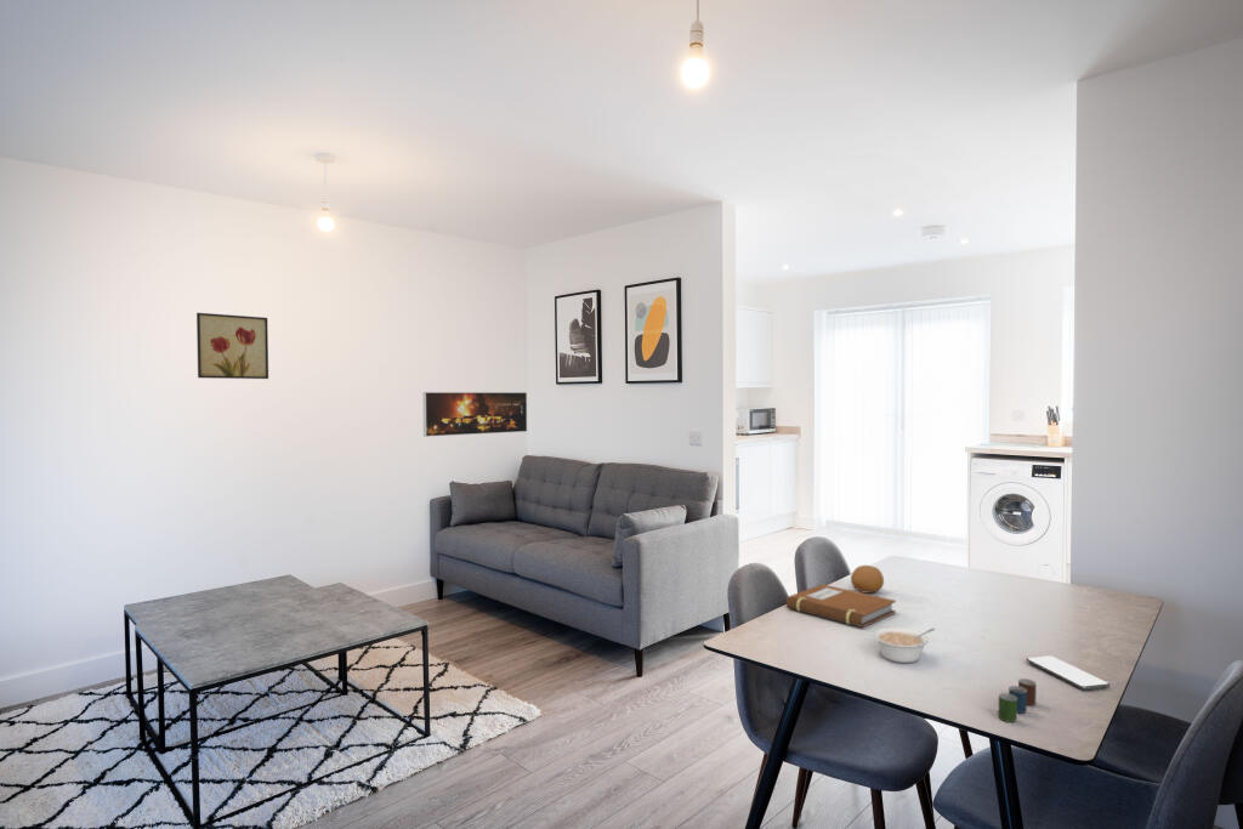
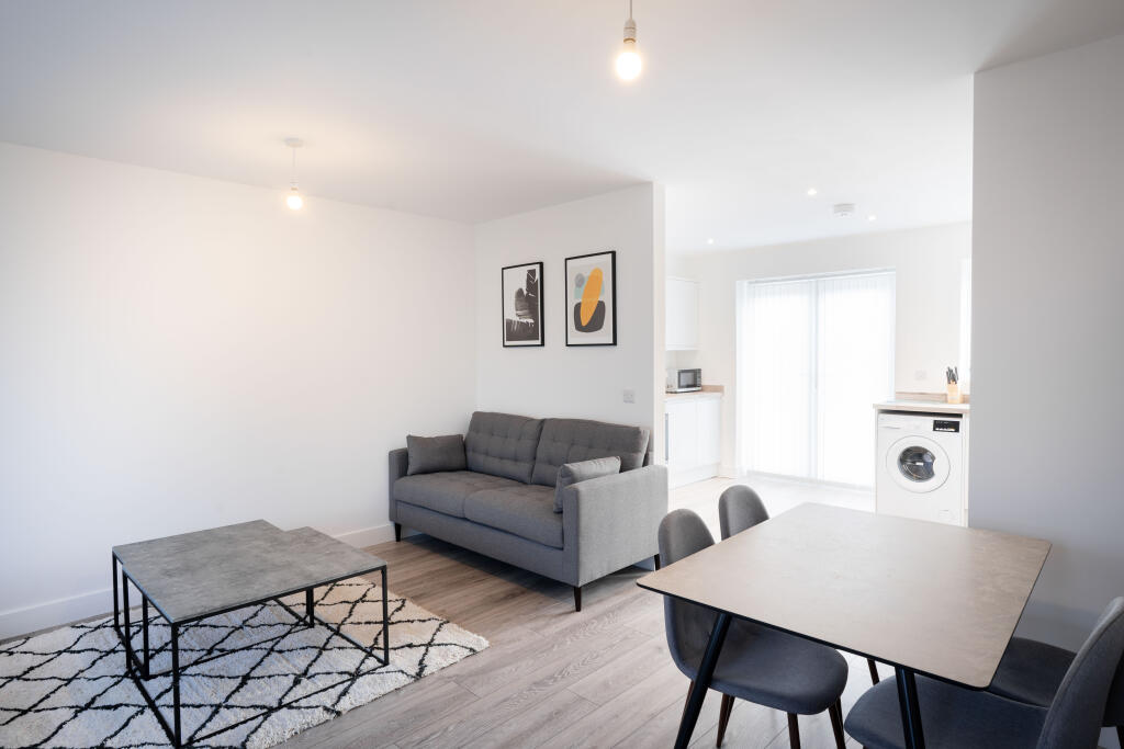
- wall art (233, 346)
- smartphone (1066, 671)
- legume (901, 643)
- notebook (838, 603)
- fruit (867, 579)
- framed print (477, 413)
- cup (1016, 693)
